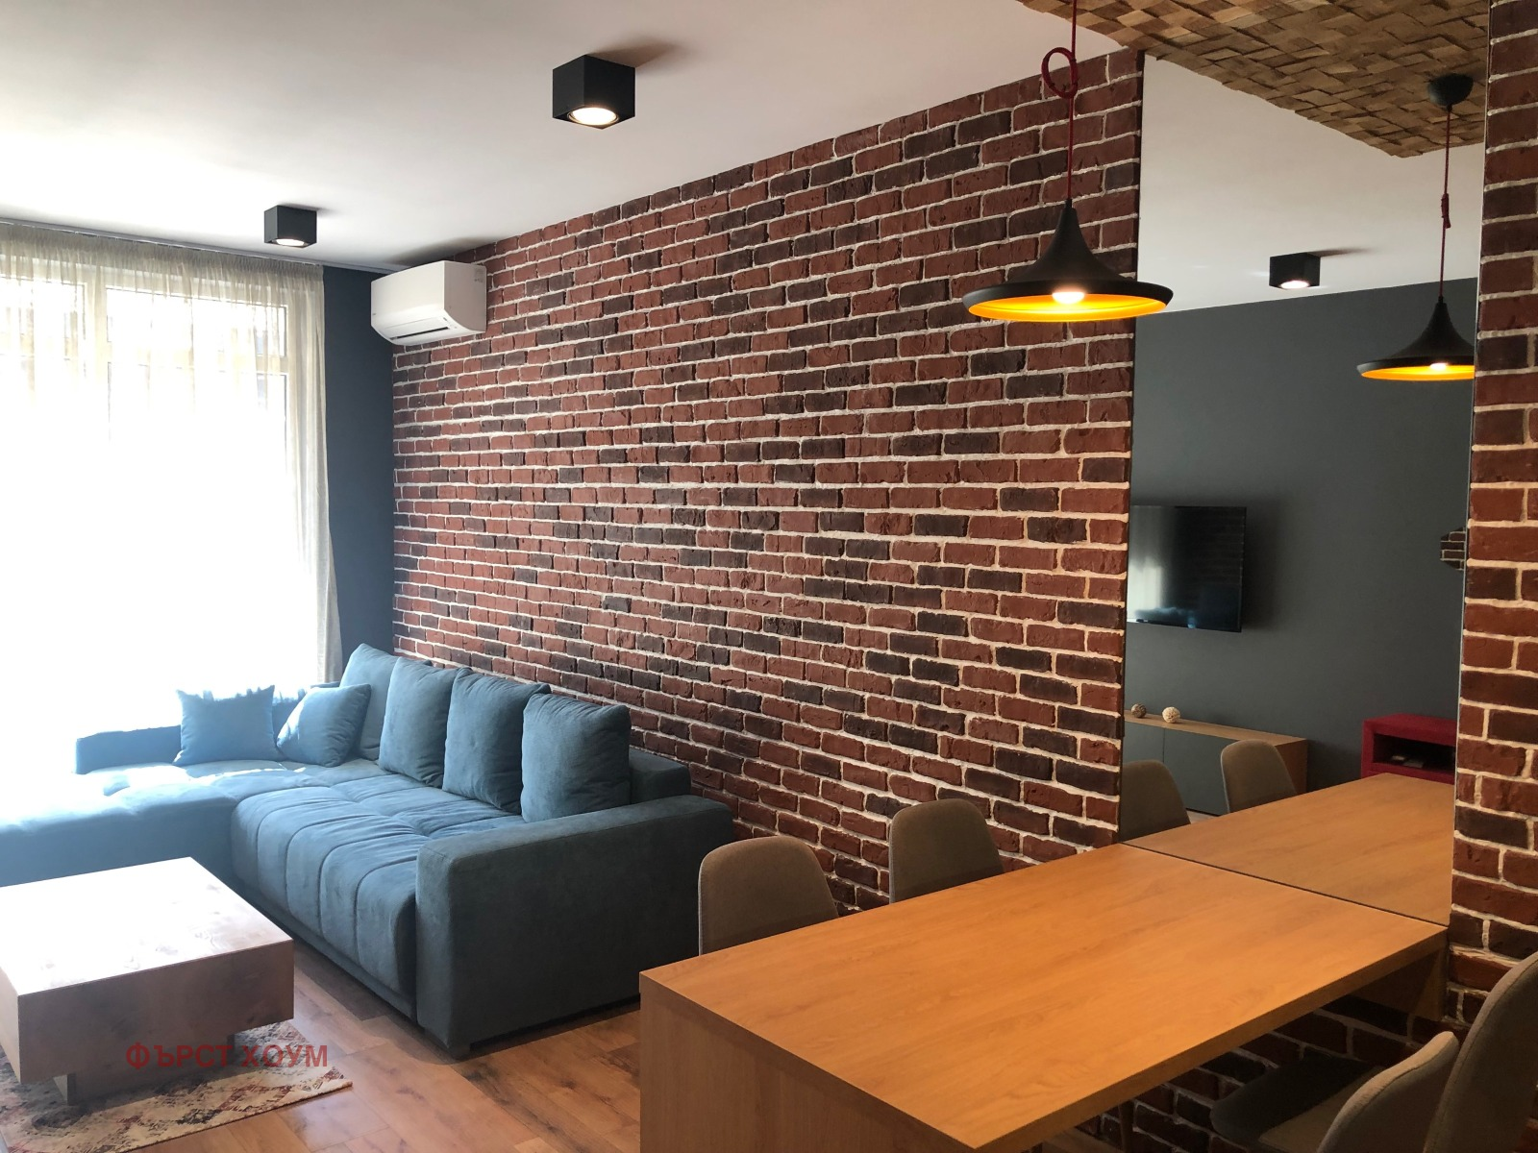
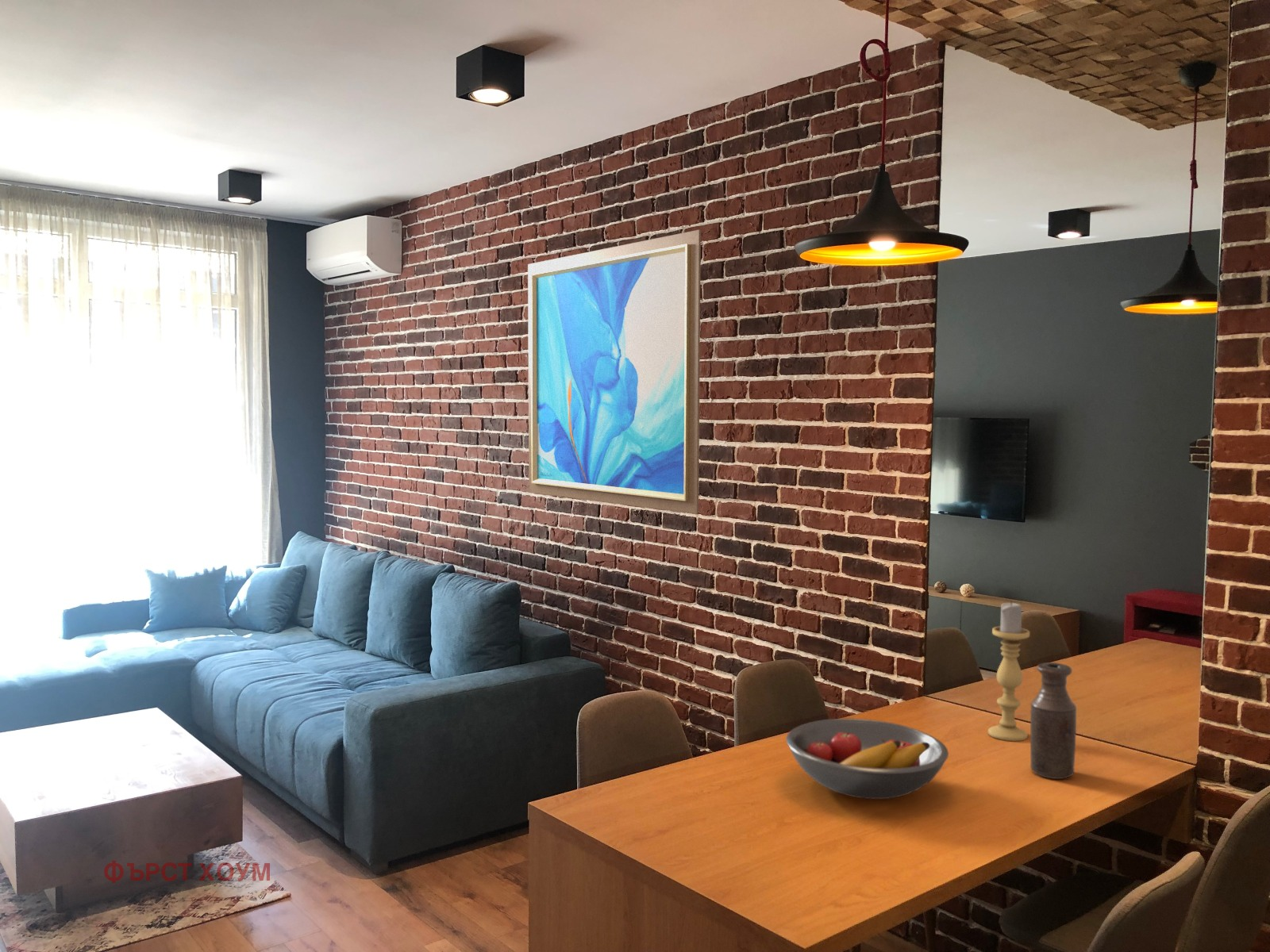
+ bottle (1053, 719)
+ wall art (602, 376)
+ fruit bowl (865, 758)
+ candle holder (1010, 668)
